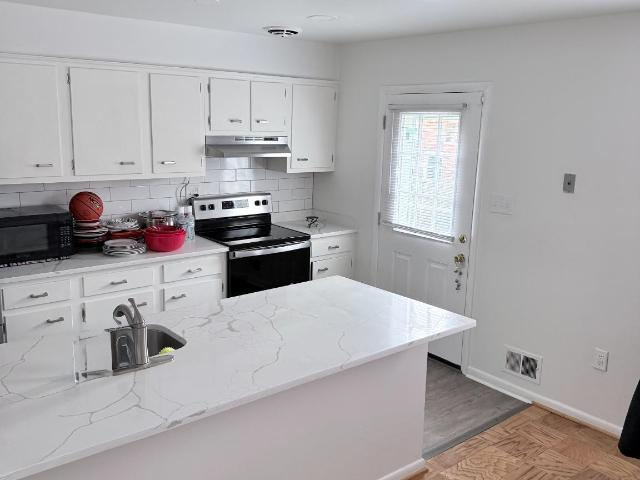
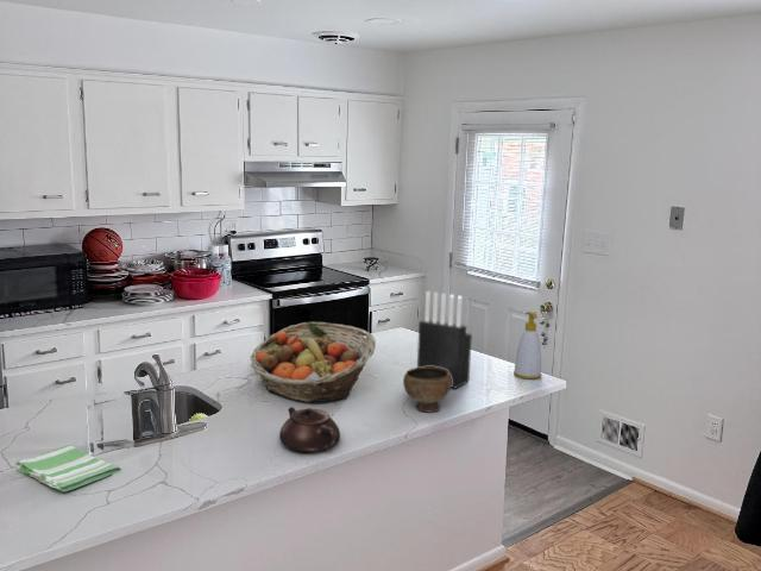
+ knife block (446, 337)
+ fruit basket (312, 359)
+ dish towel (67, 466)
+ bowl (427, 389)
+ teapot (309, 427)
+ soap bottle (529, 344)
